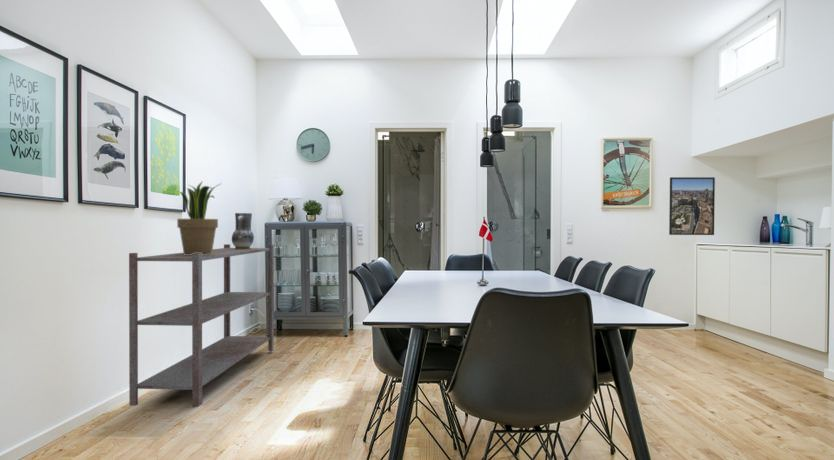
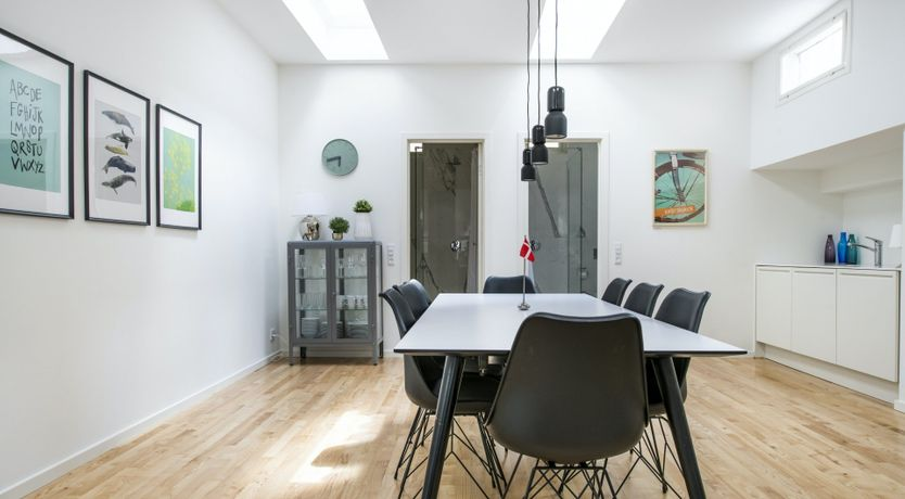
- shelving unit (214, 310)
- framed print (691, 206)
- vase (242, 230)
- potted plant (201, 217)
